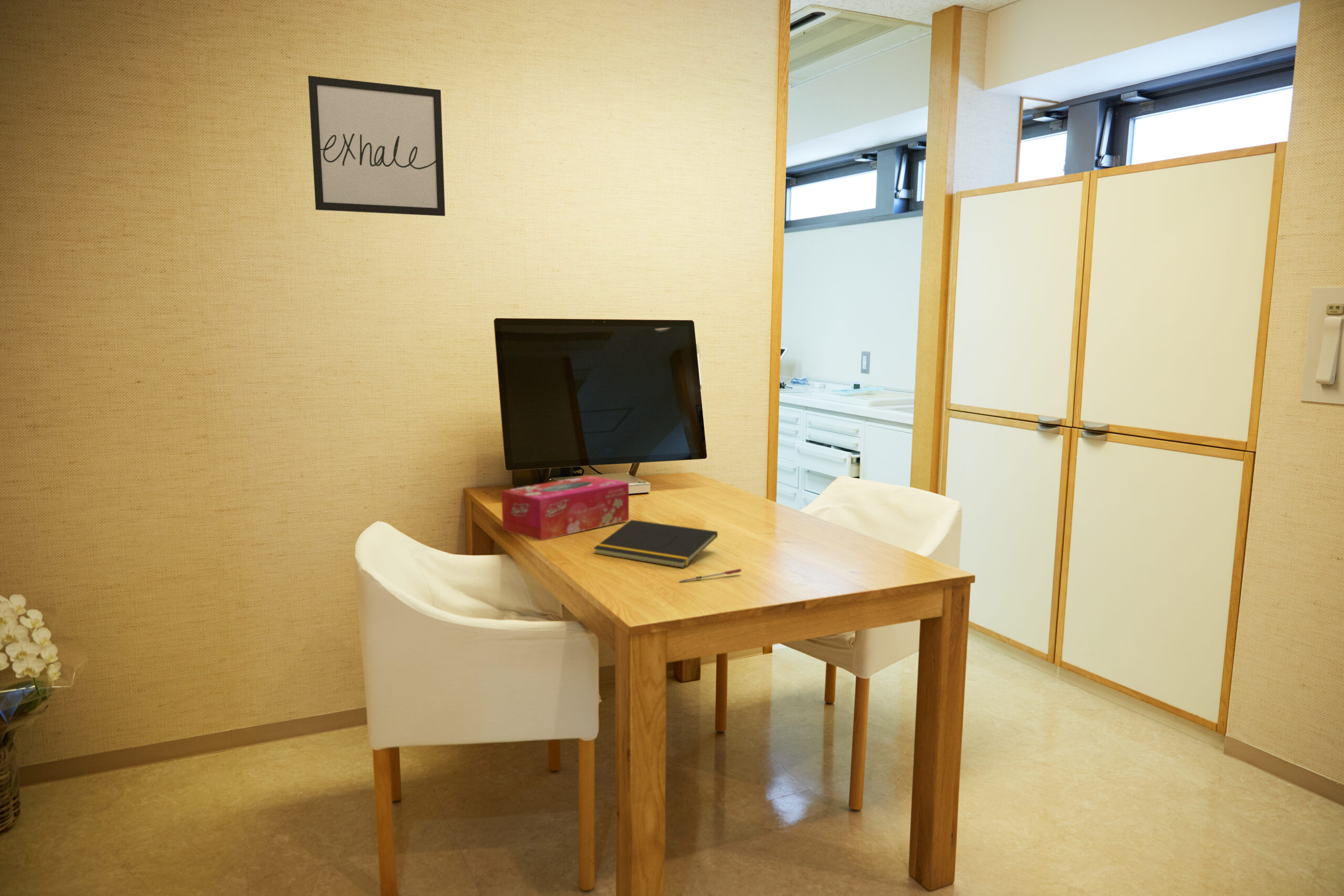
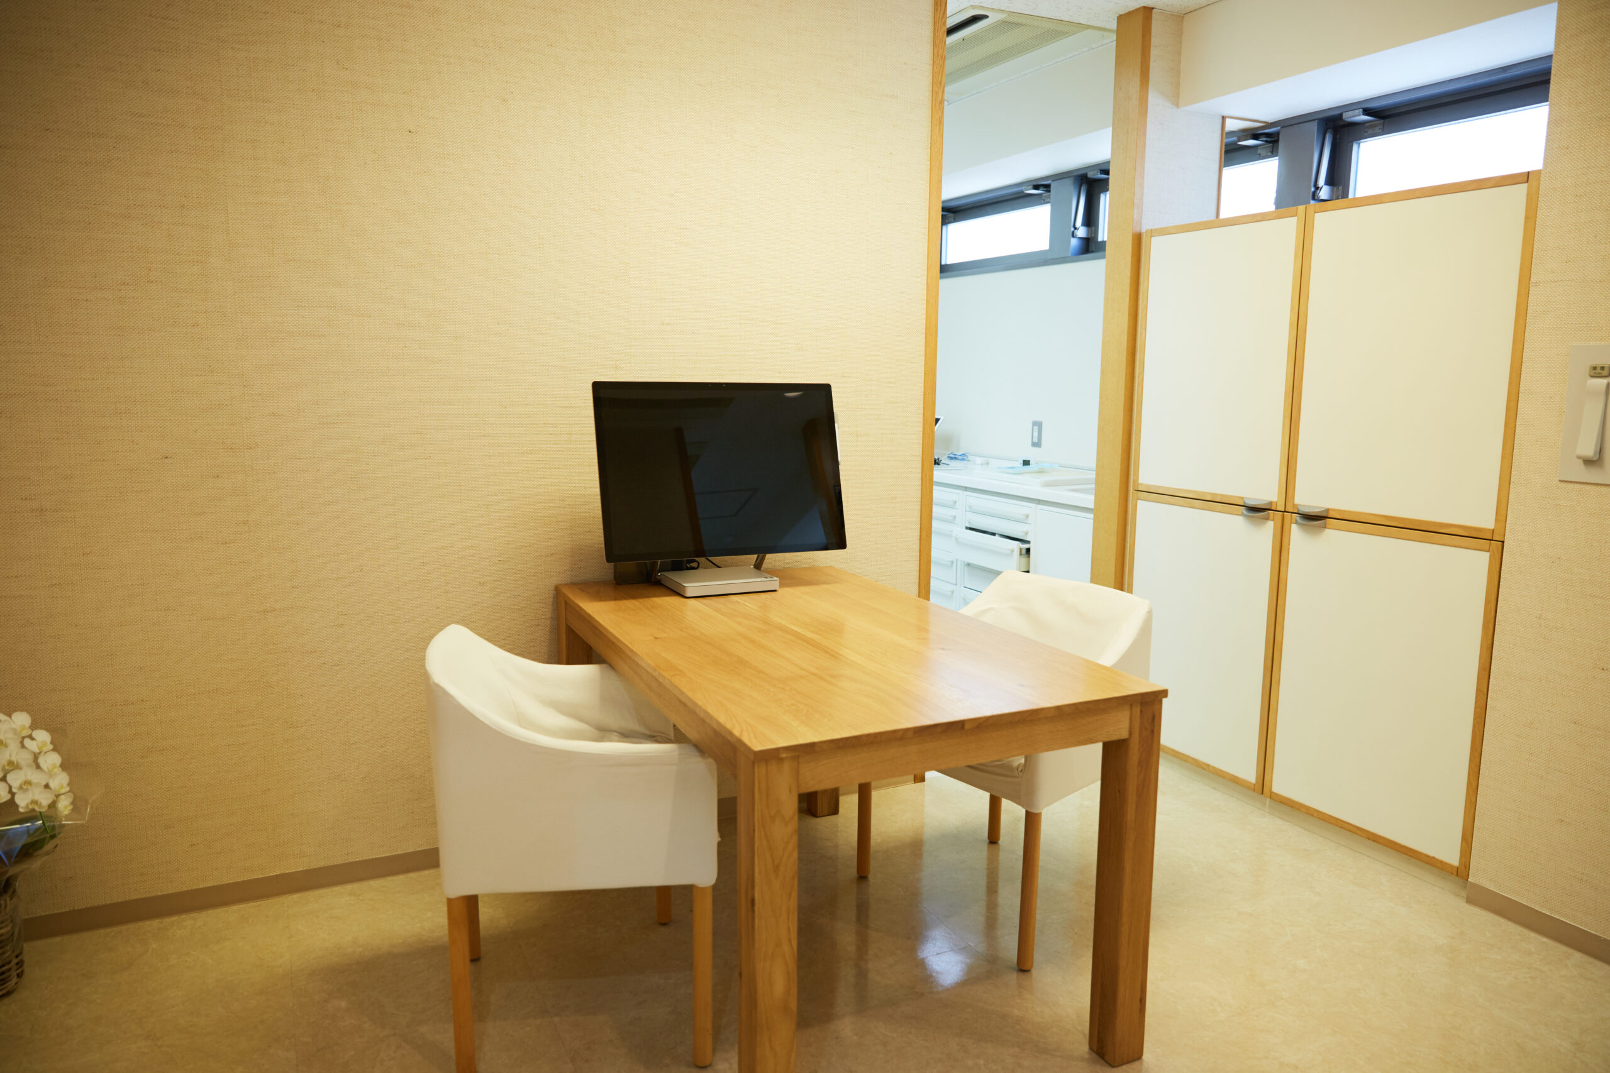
- tissue box (566, 505)
- pen (710, 575)
- wall art (379, 149)
- notepad (656, 542)
